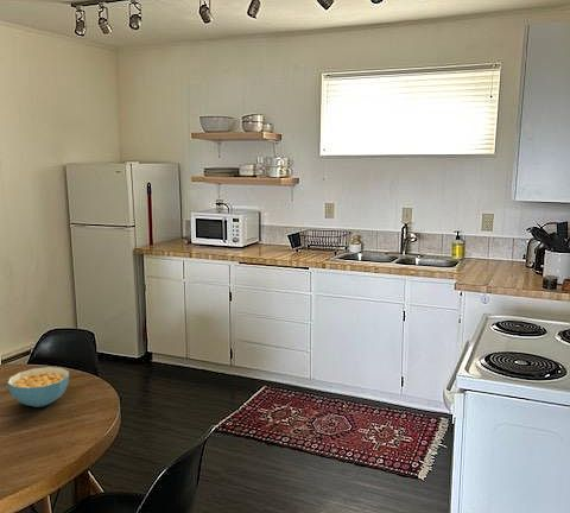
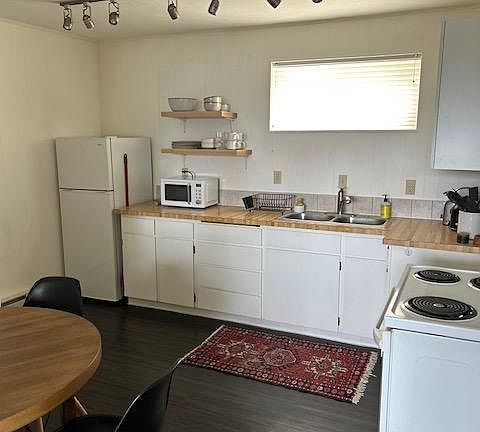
- cereal bowl (39, 390)
